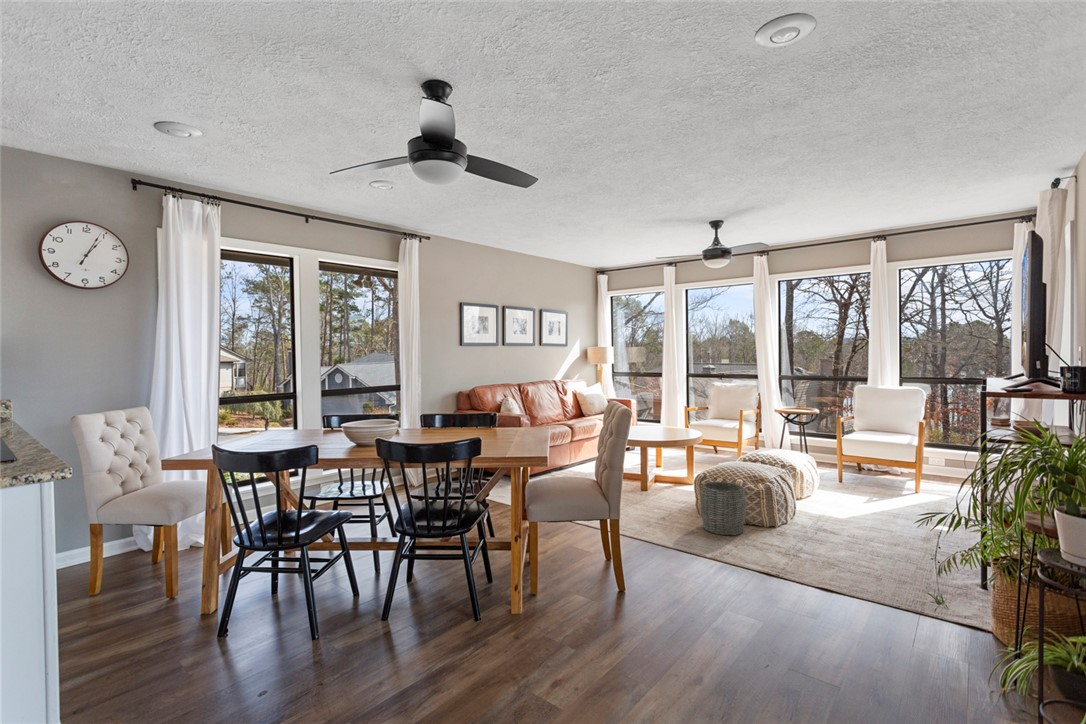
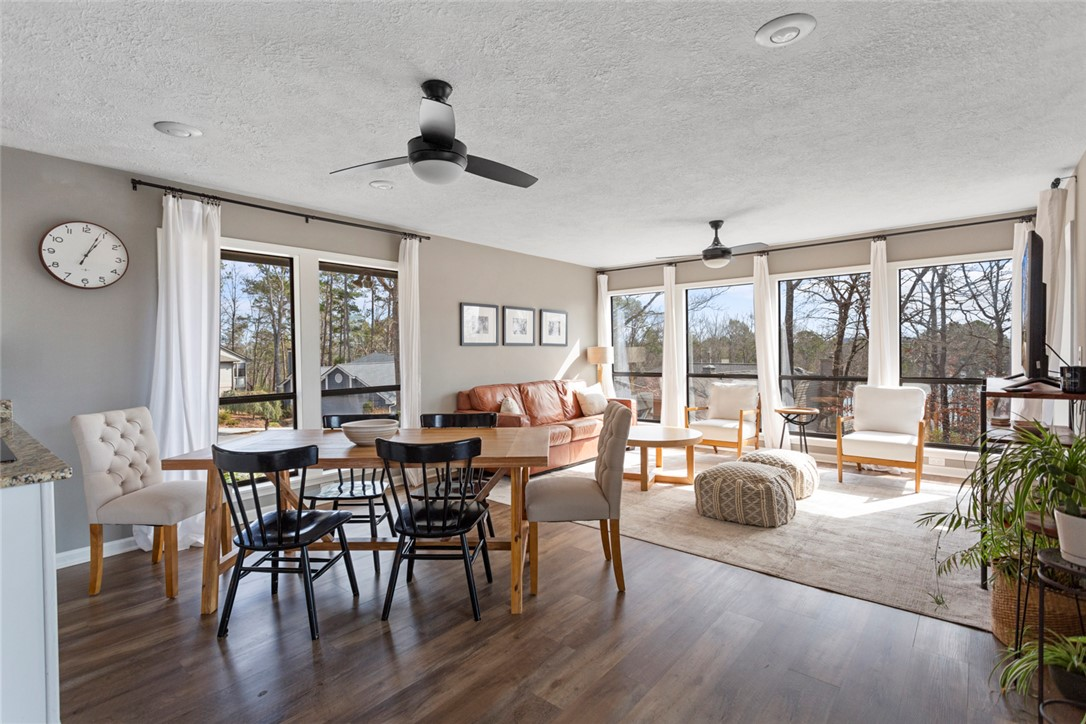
- woven basket (723, 507)
